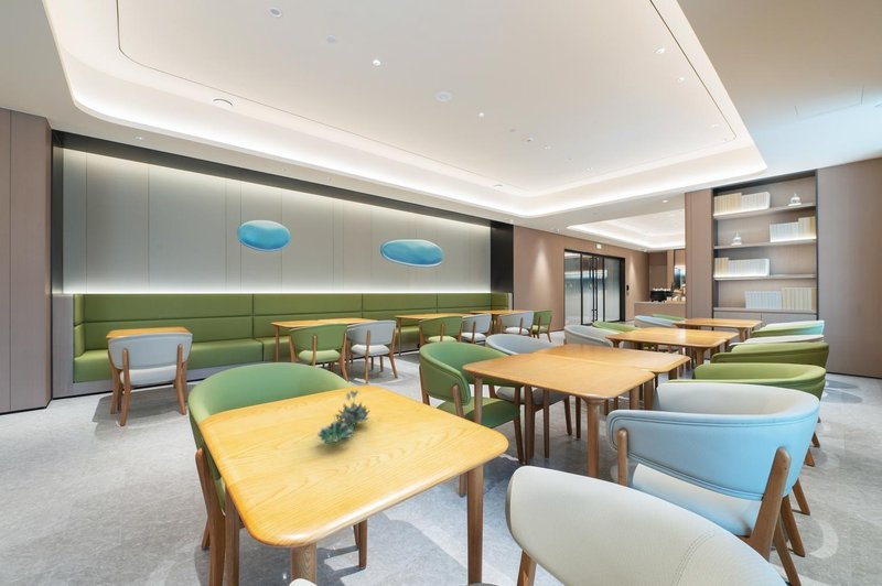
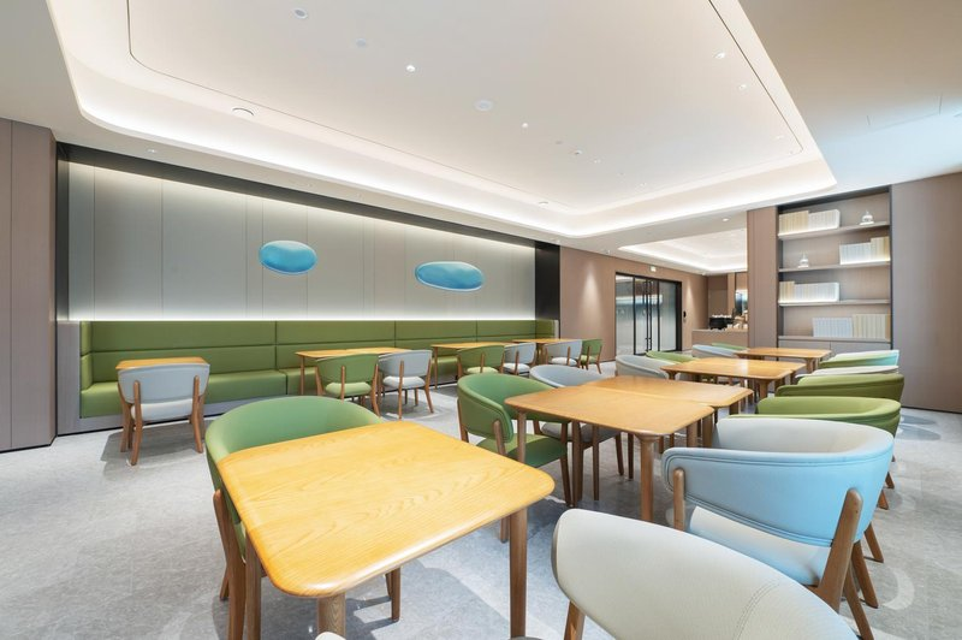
- succulent plant (345, 413)
